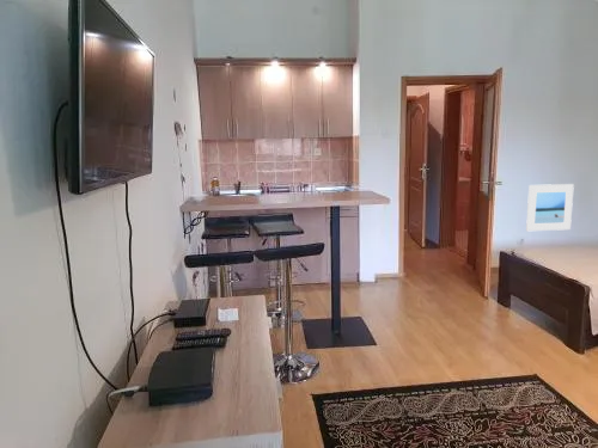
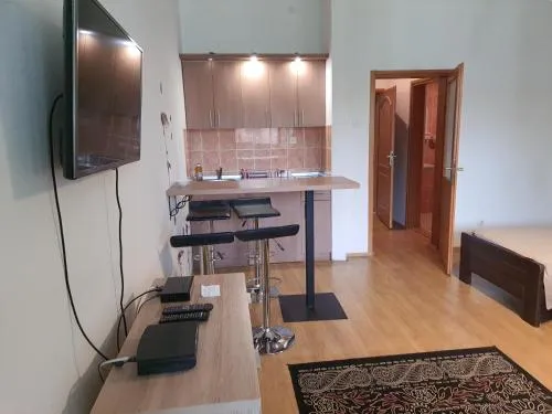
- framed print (549, 207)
